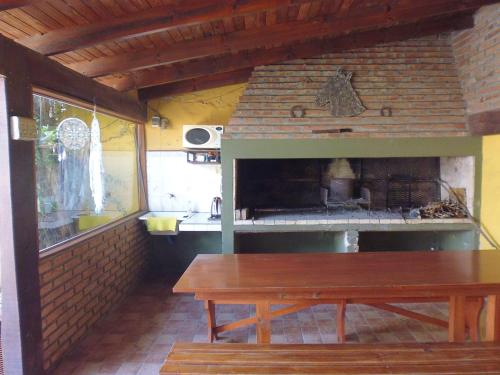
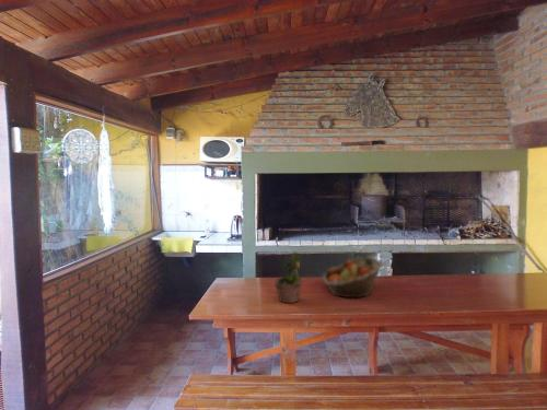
+ fruit basket (352, 276)
+ potted plant (288, 273)
